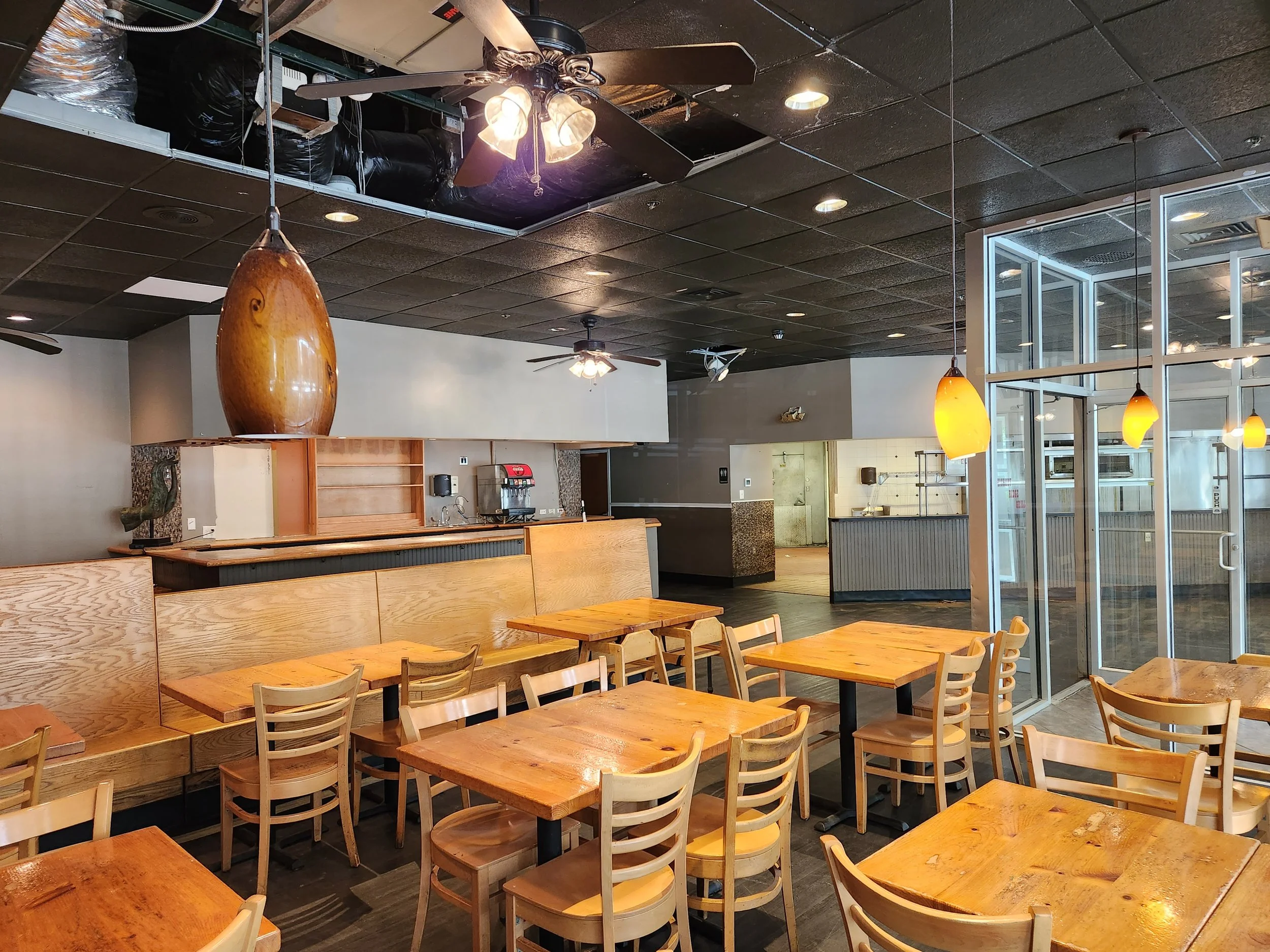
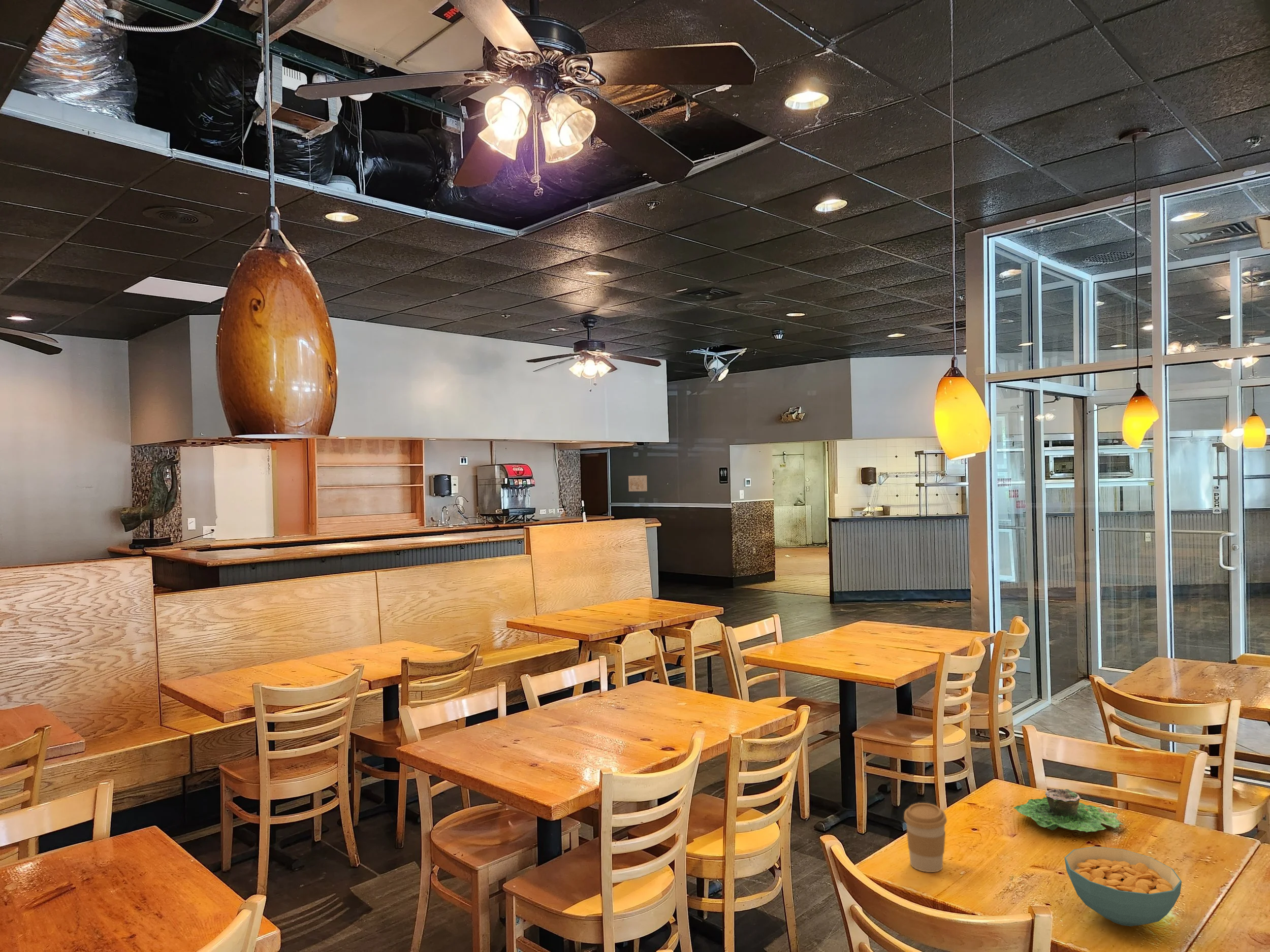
+ cereal bowl (1122, 893)
+ succulent planter (1067, 806)
+ wall art (638, 483)
+ coffee cup (926, 836)
